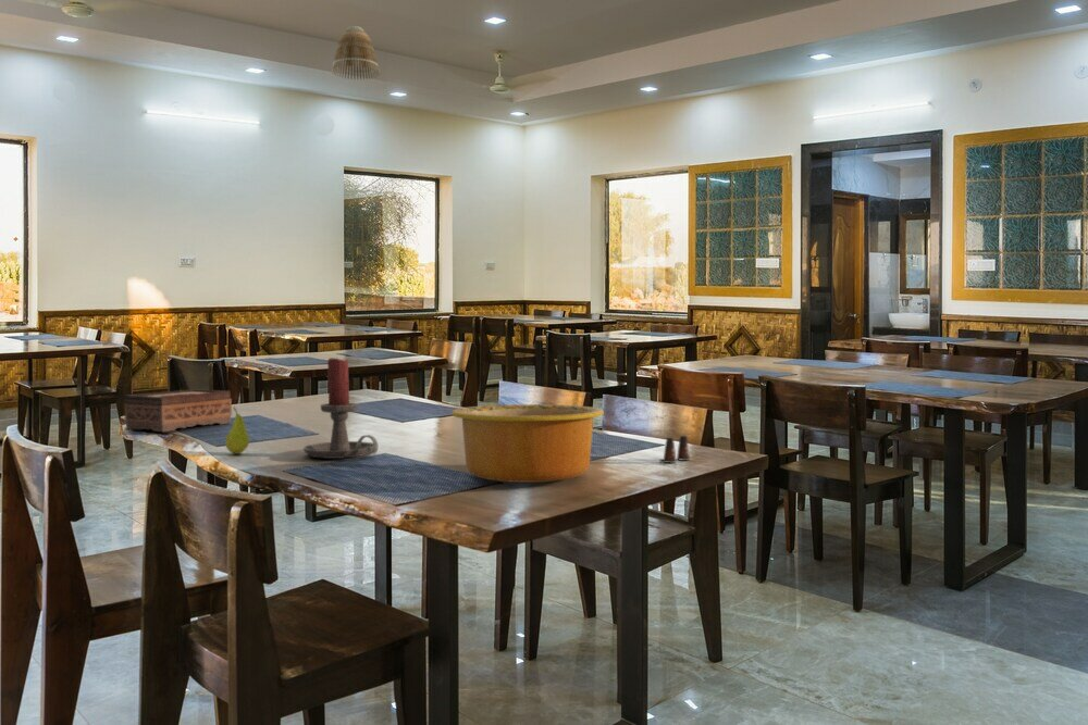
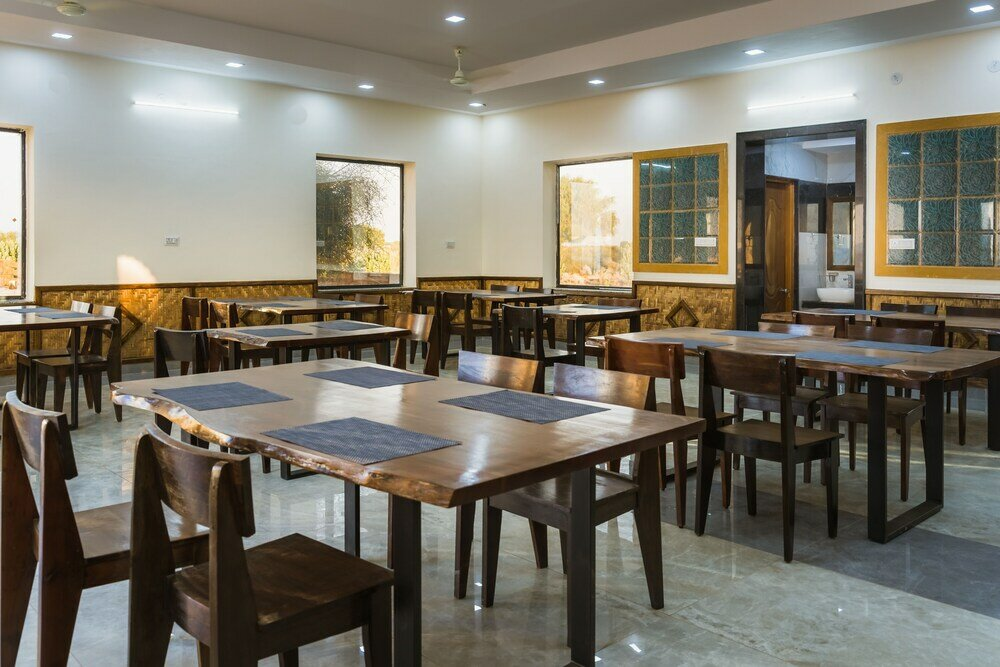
- tissue box (180, 409)
- fruit (236, 429)
- bowl (528, 441)
- salt shaker (673, 449)
- candle holder (345, 405)
- lamp shade (355, 50)
